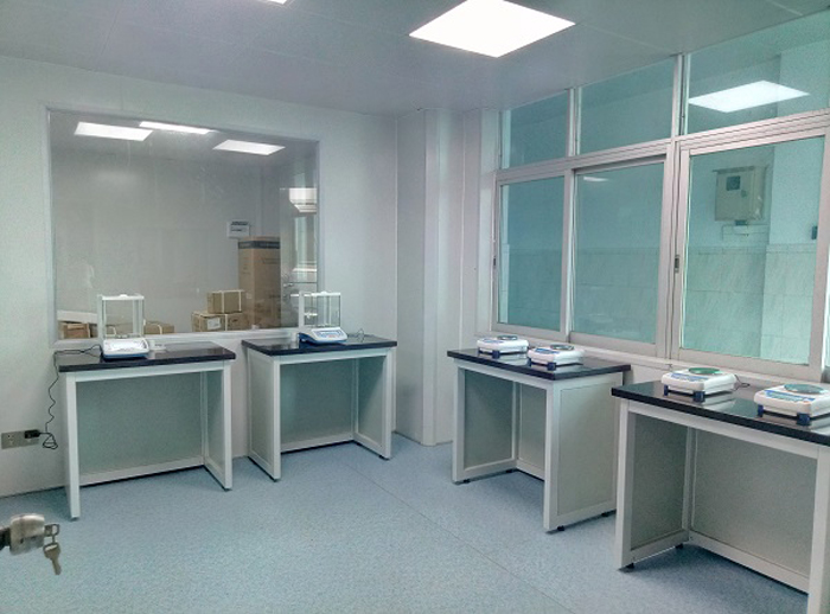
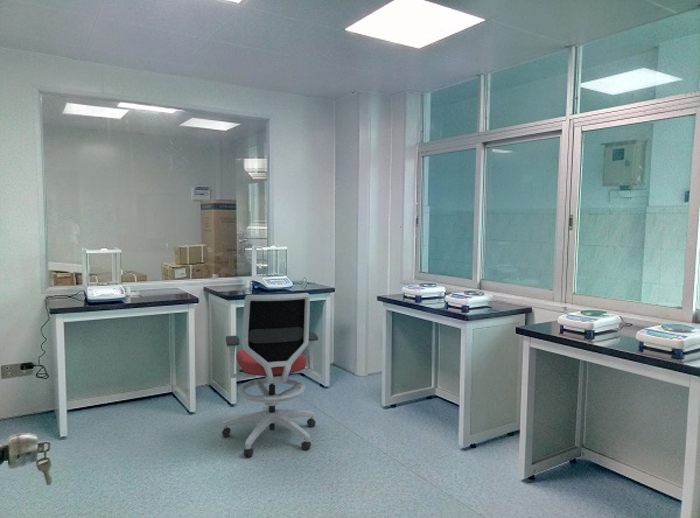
+ office chair (271, 362)
